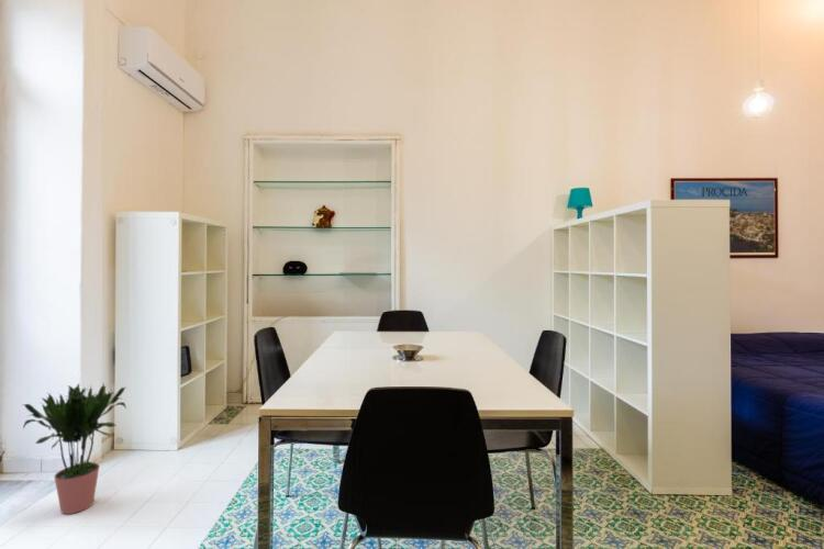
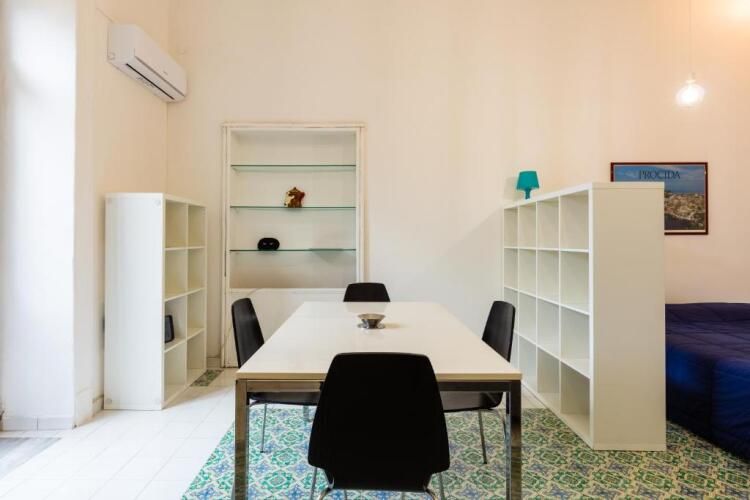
- potted plant (70, 442)
